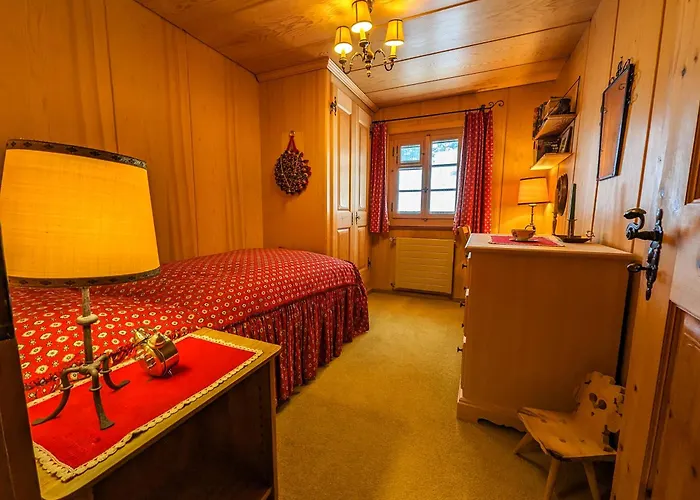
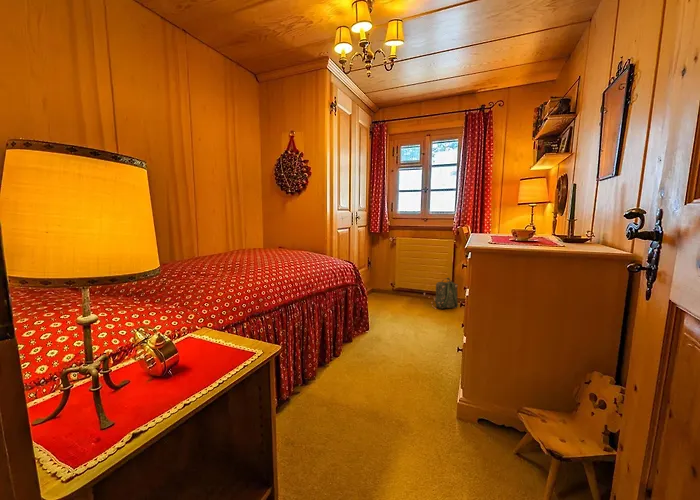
+ backpack (441, 291)
